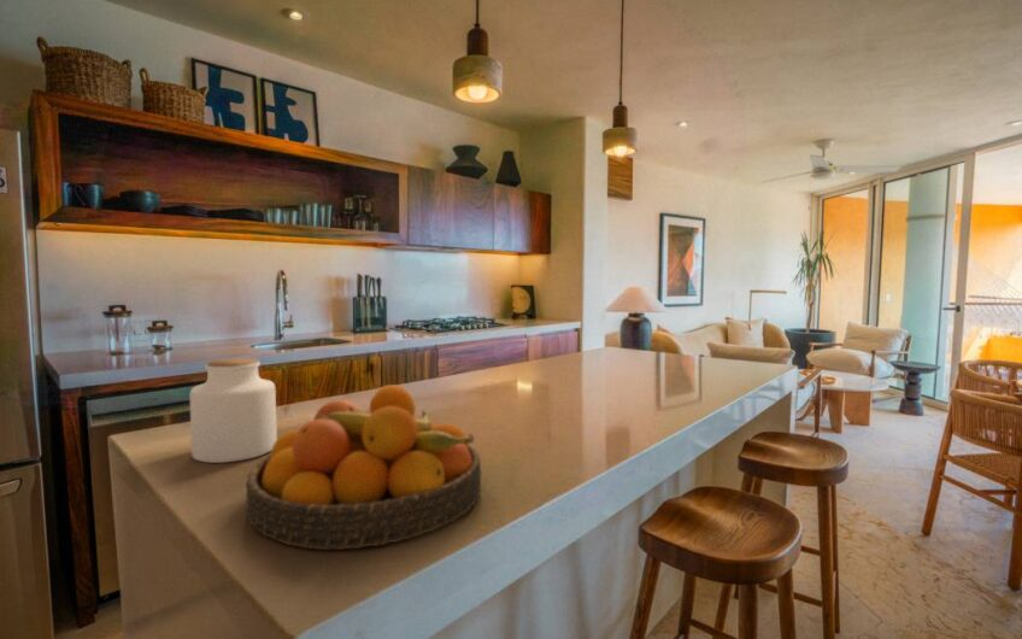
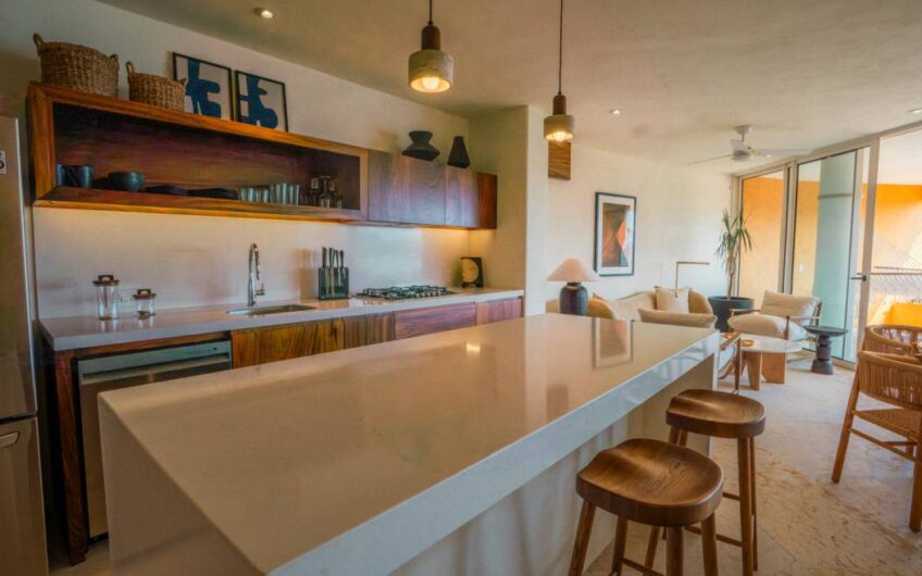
- fruit bowl (369, 446)
- jar (237, 405)
